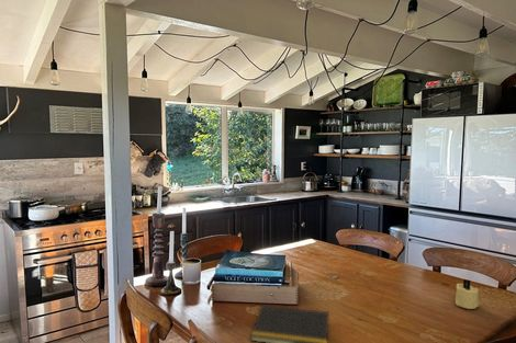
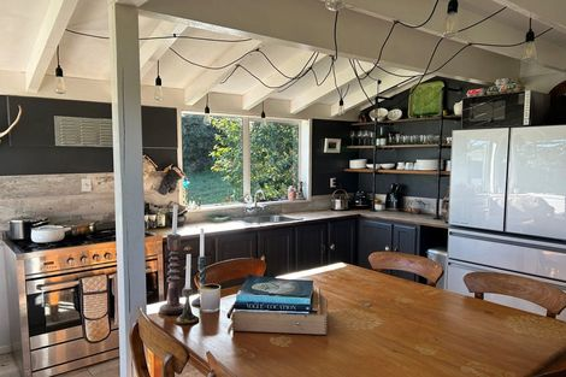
- candle (468, 293)
- notepad (291, 325)
